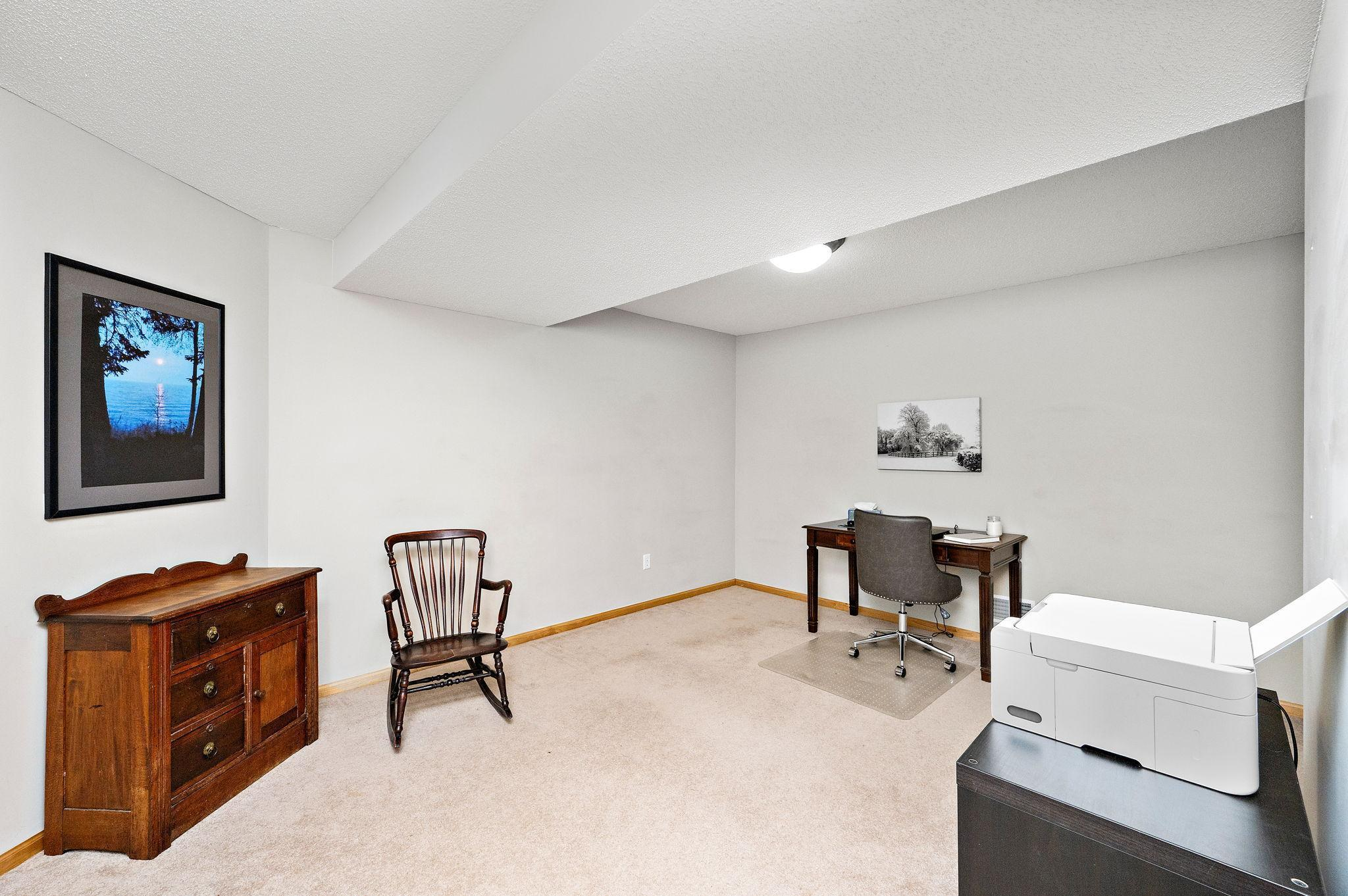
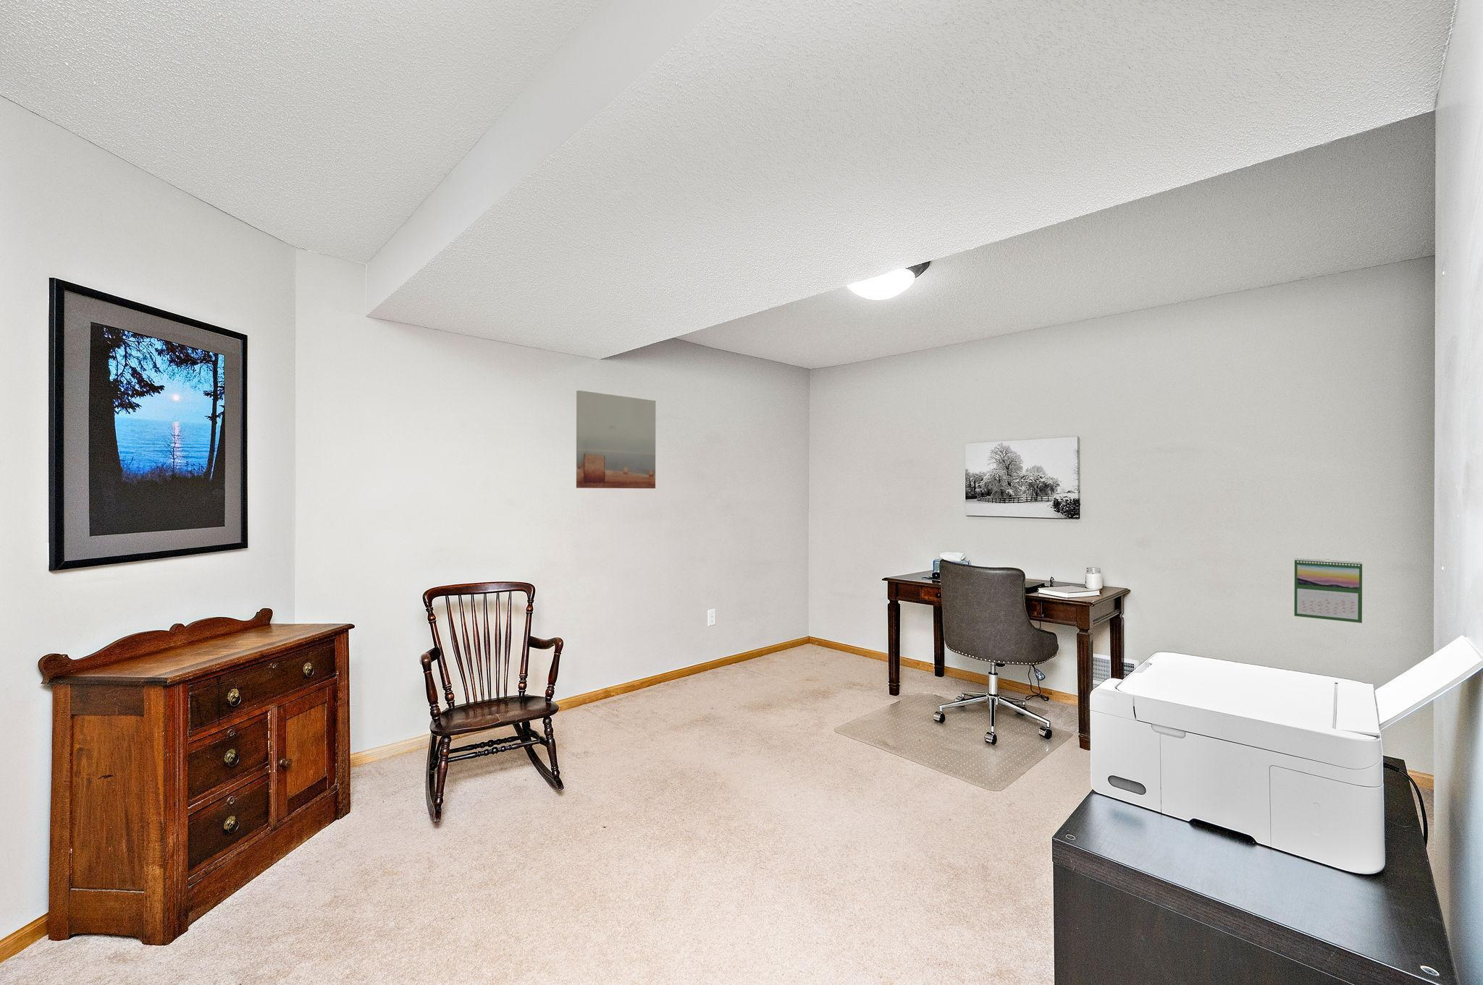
+ calendar (1327, 588)
+ wall art (617, 442)
